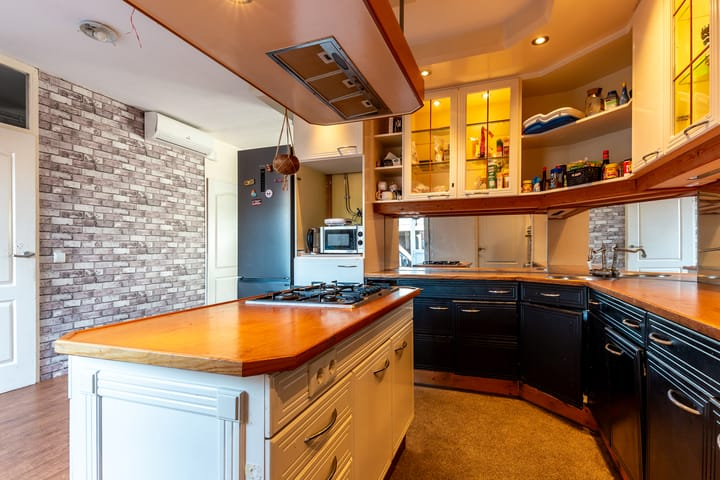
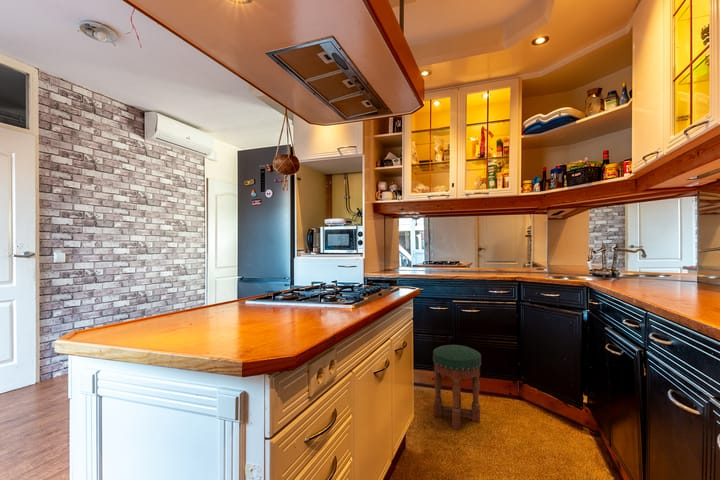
+ stool (456, 382)
